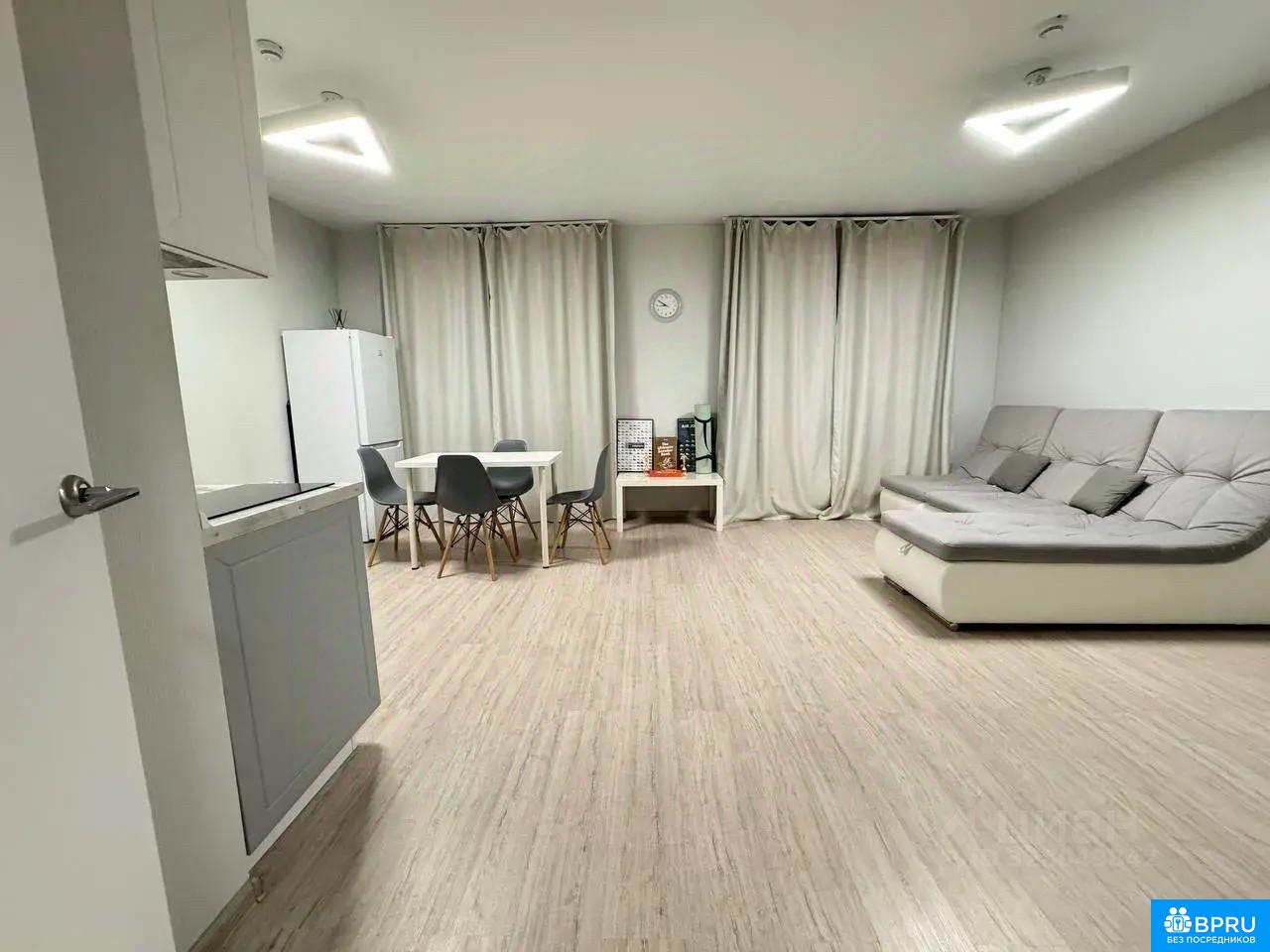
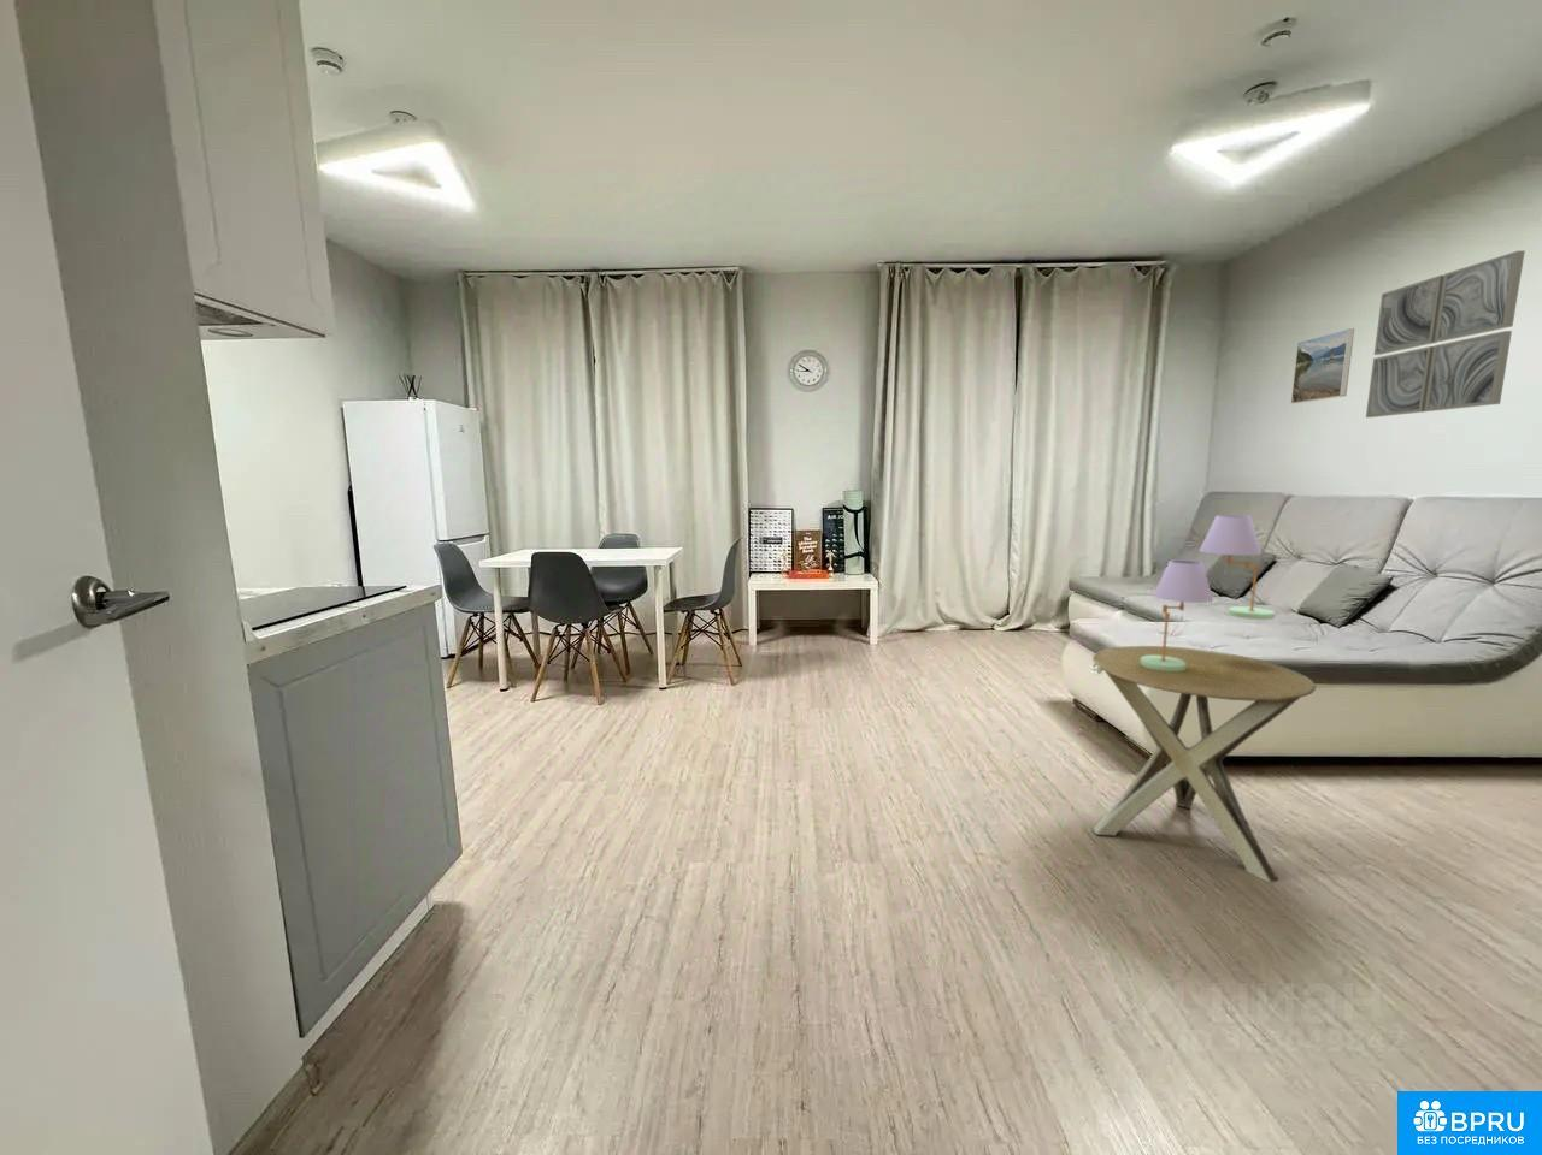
+ wall art (1435, 346)
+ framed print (1320, 368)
+ side table (1186, 751)
+ table lamp (1209, 588)
